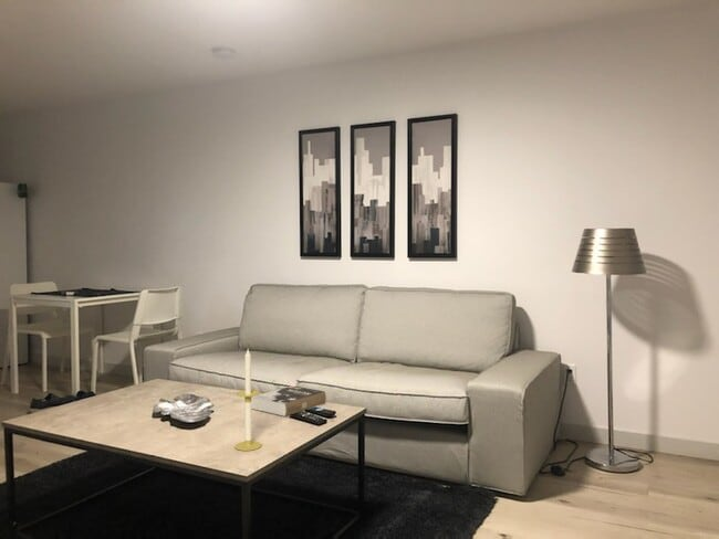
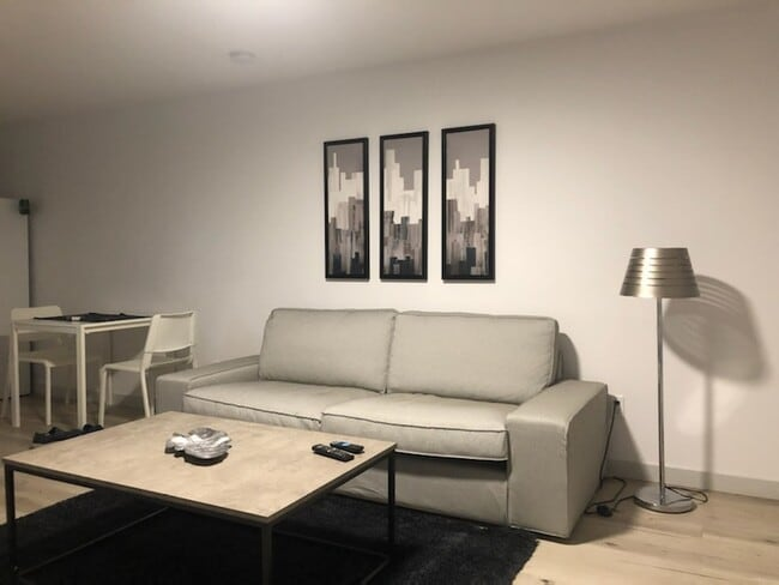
- candle (248, 397)
- book (289, 400)
